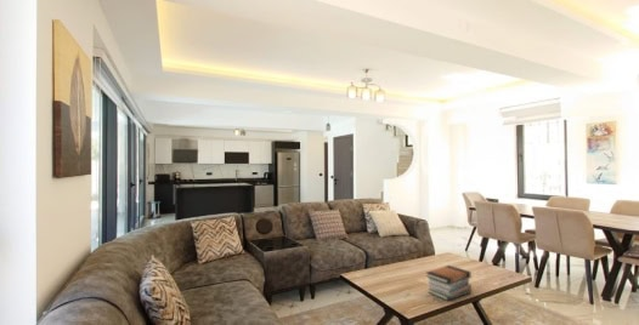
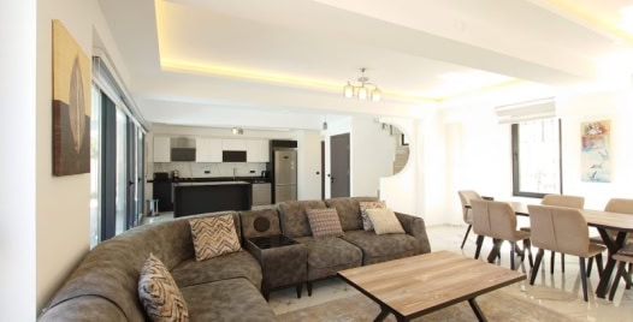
- book stack (448, 281)
